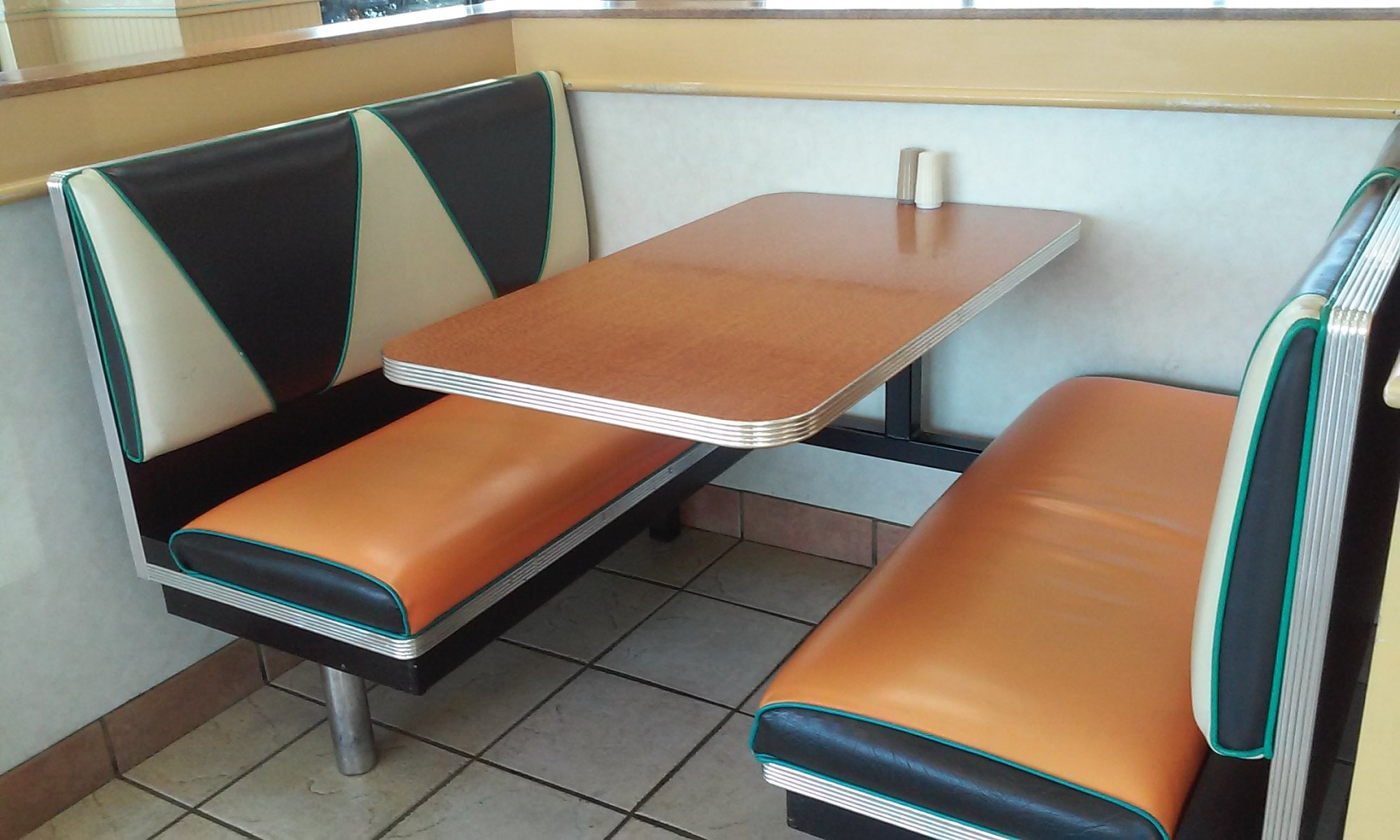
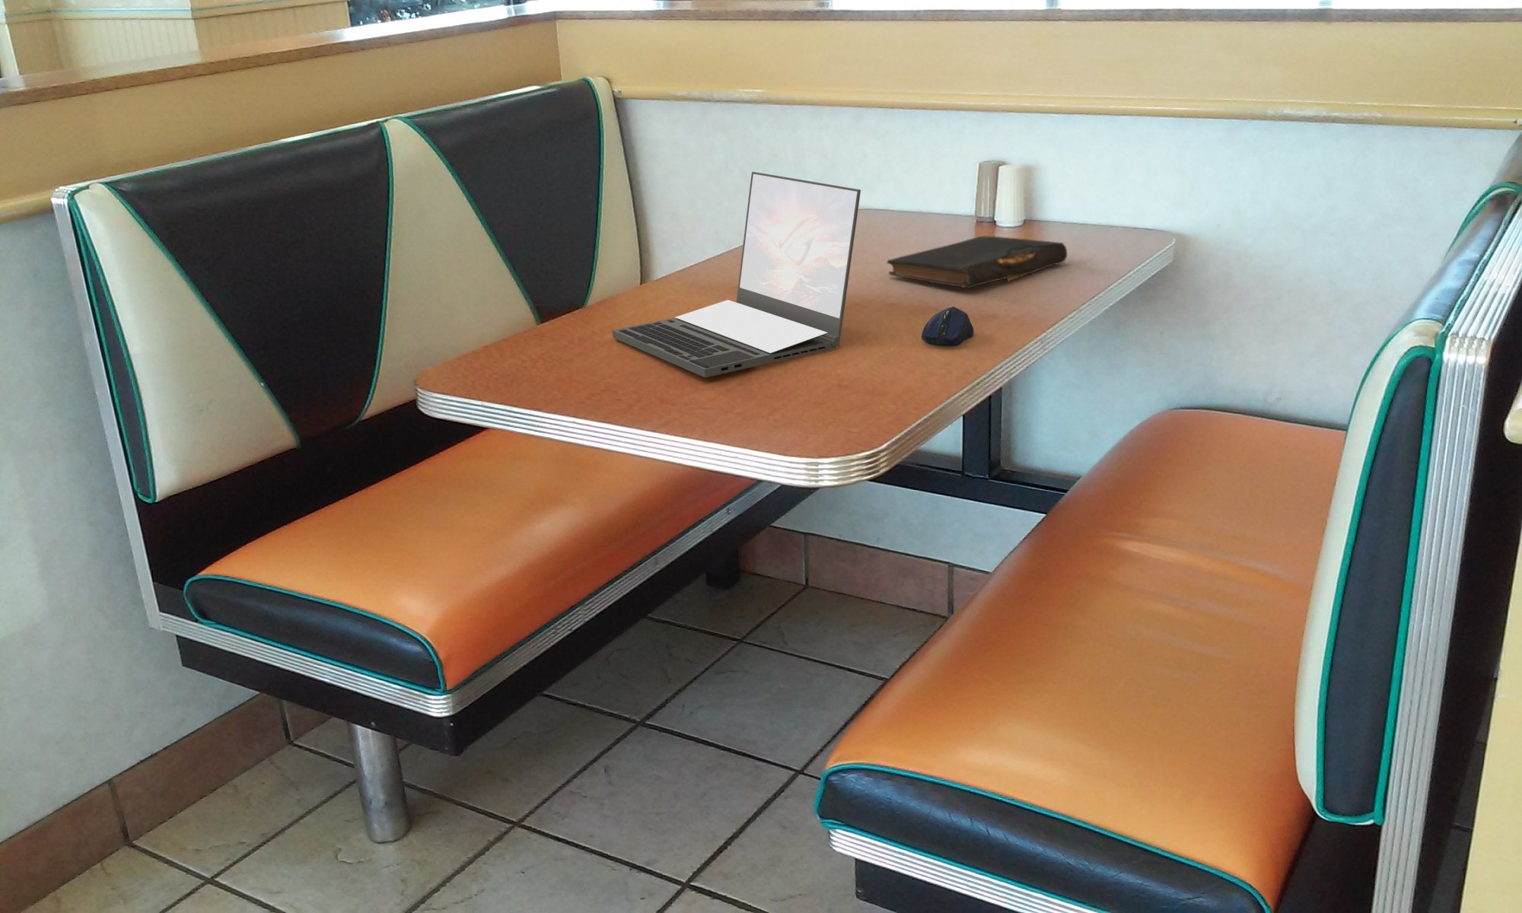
+ book (977, 259)
+ computer mouse (948, 323)
+ laptop (739, 270)
